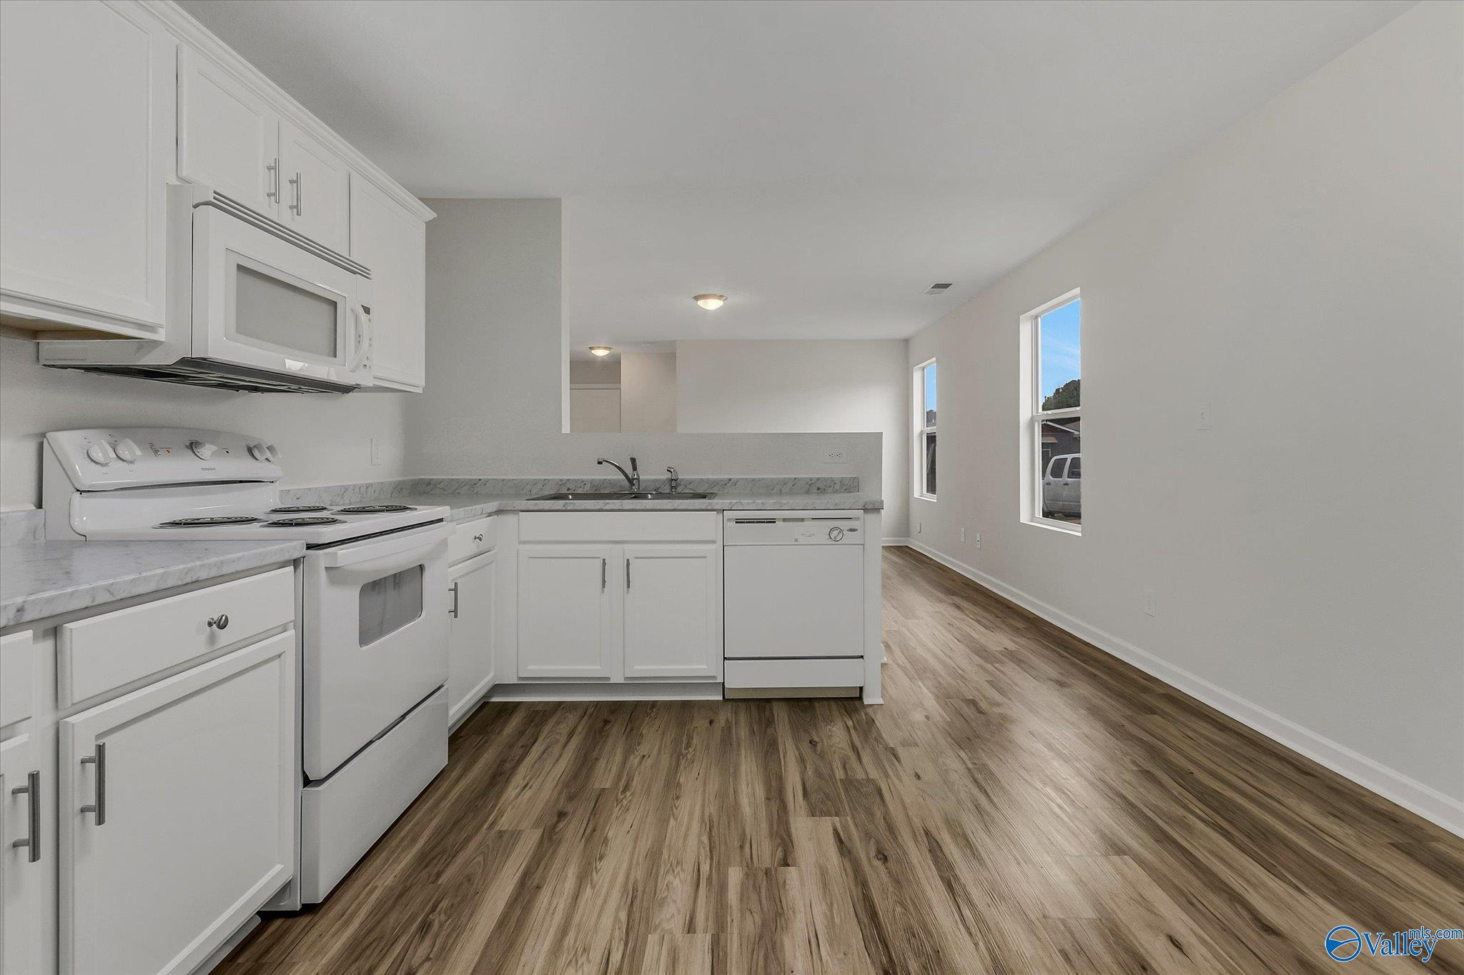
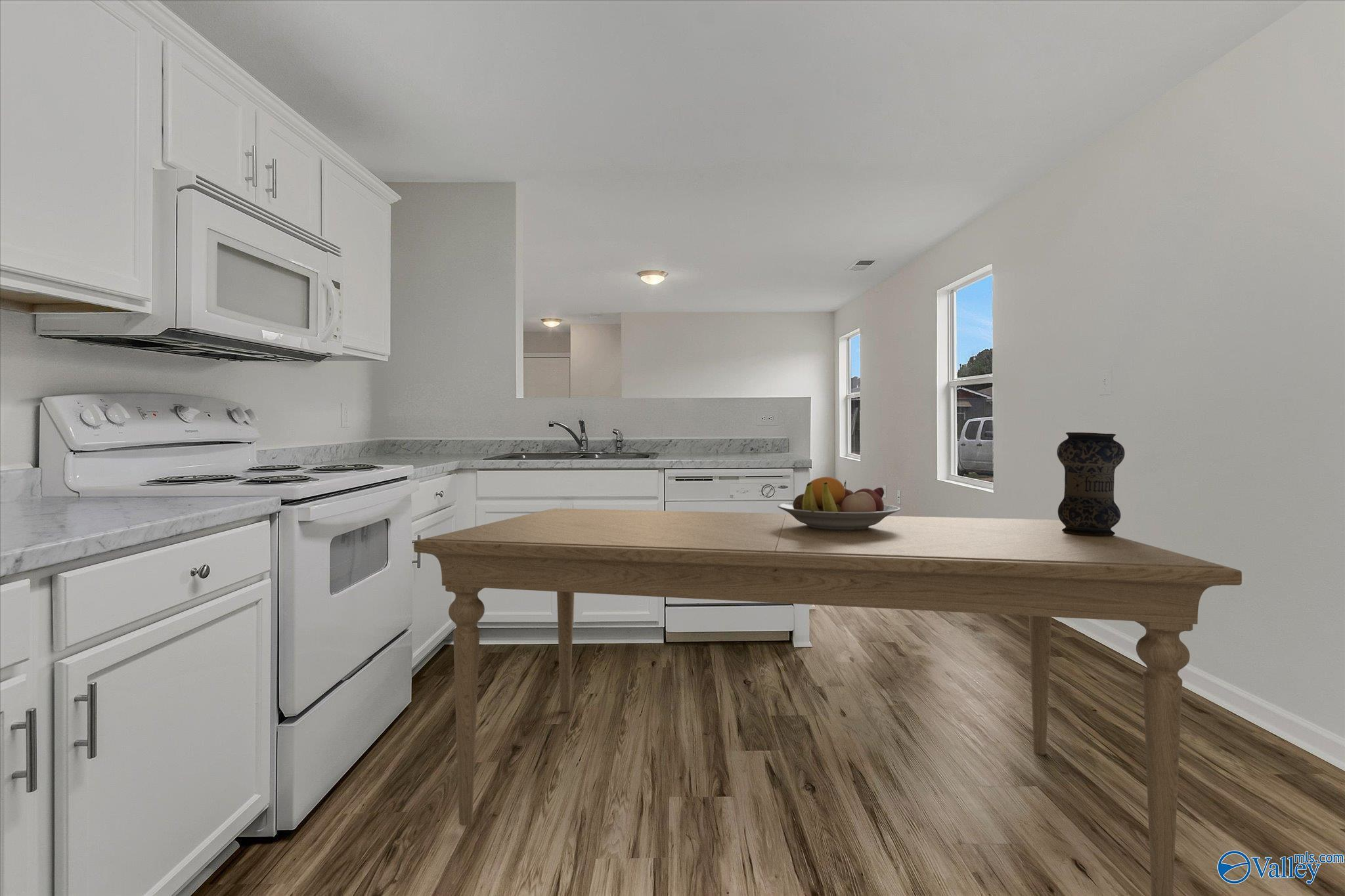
+ fruit bowl (837, 501)
+ dining table (782, 603)
+ vase (1090, 482)
